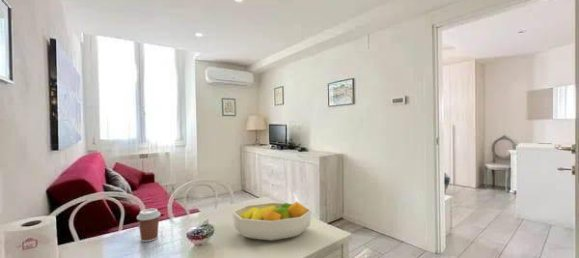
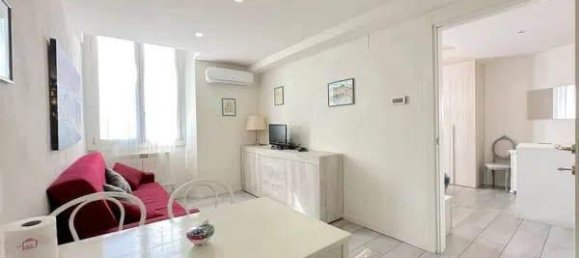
- fruit bowl (272, 216)
- coffee cup (149, 224)
